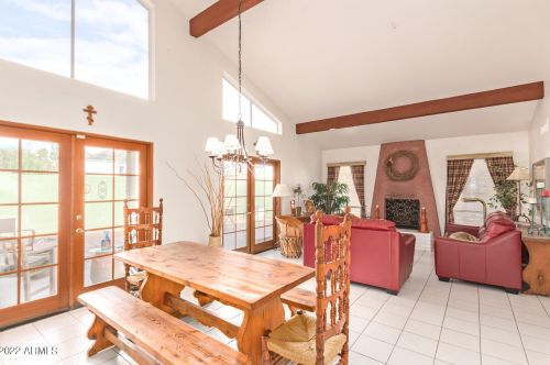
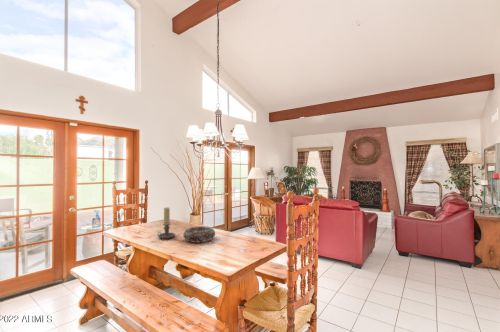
+ candle holder (165, 222)
+ decorative bowl (199, 234)
